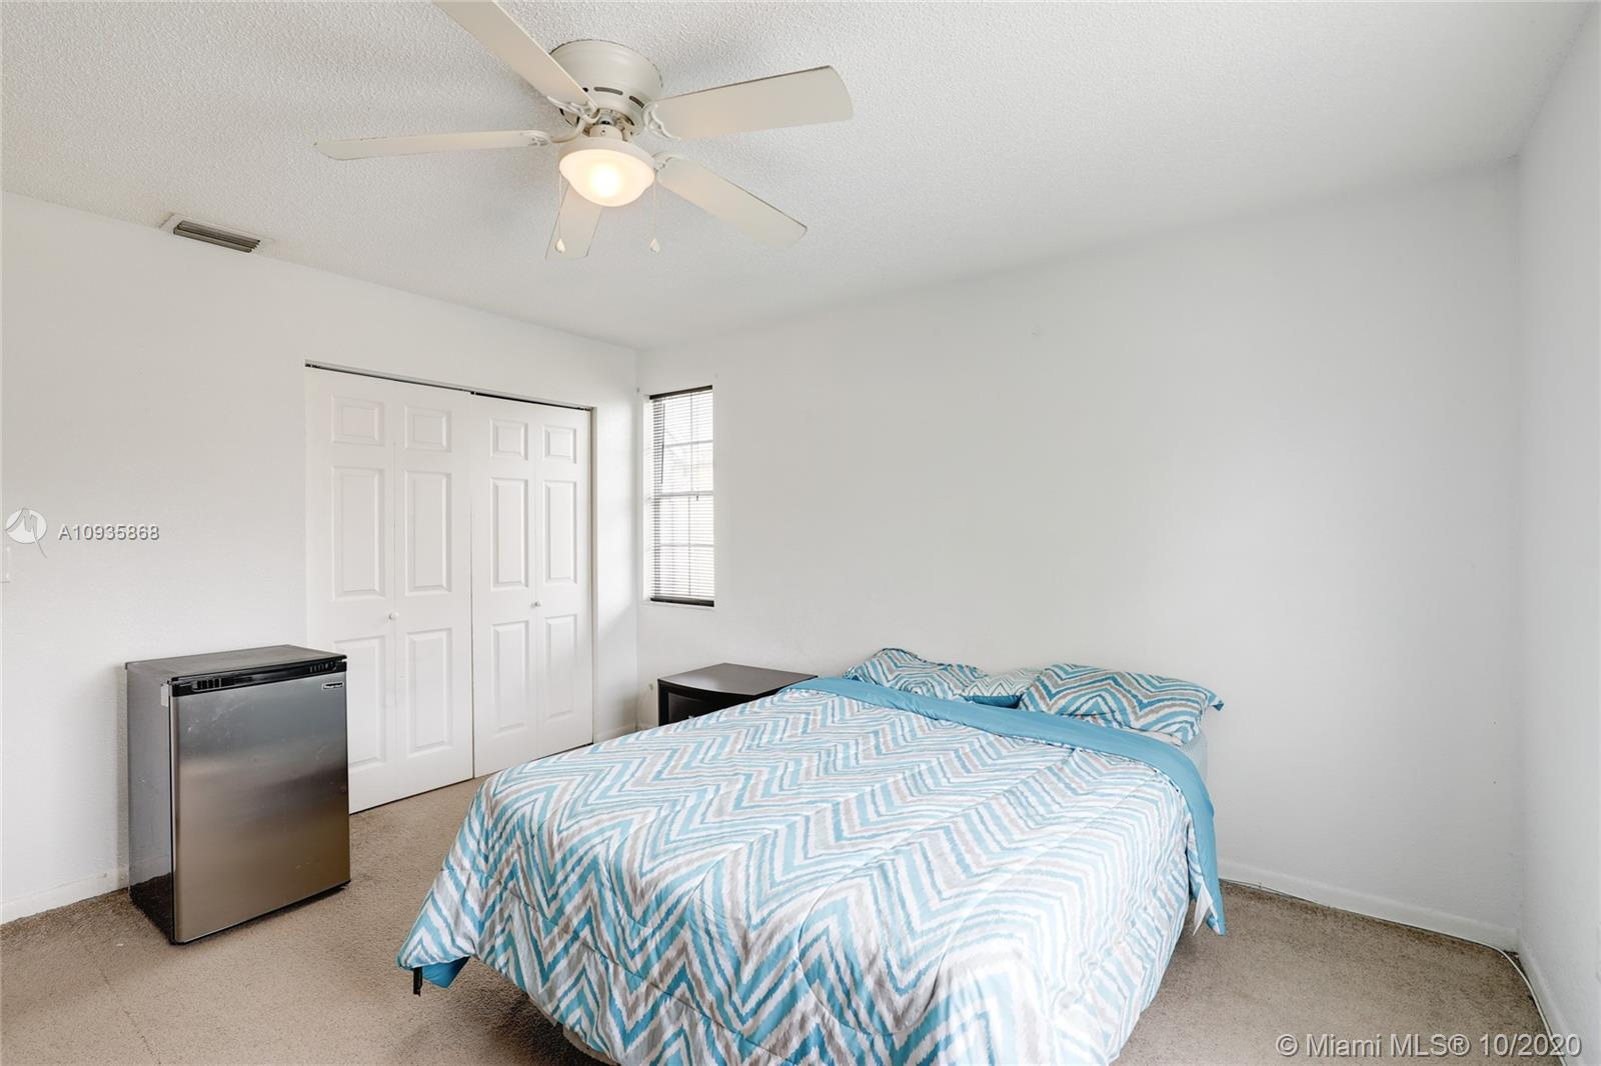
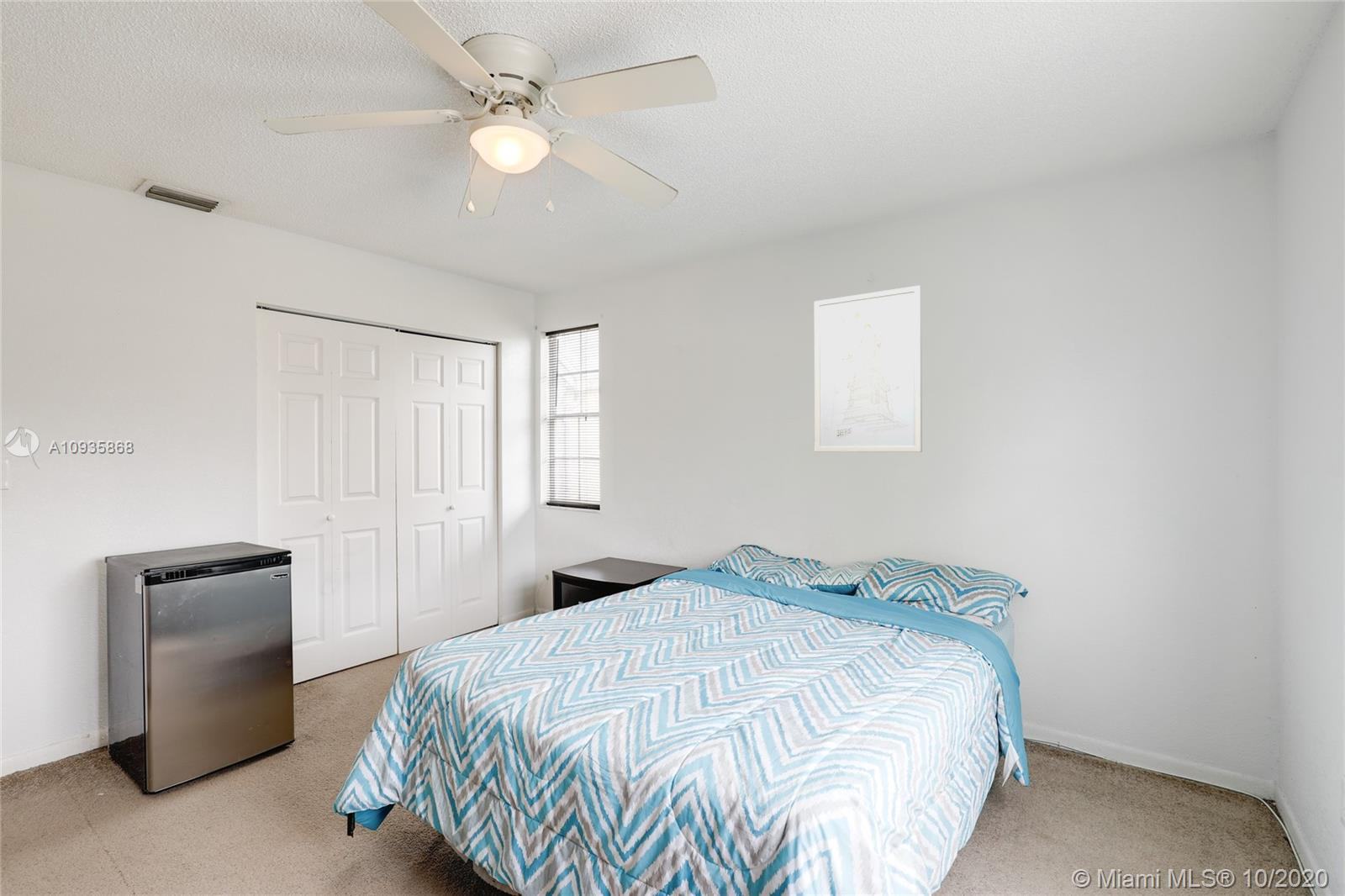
+ wall art (865, 372)
